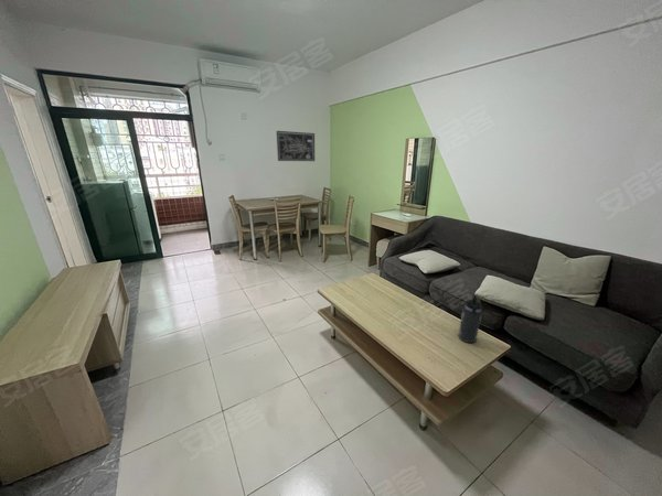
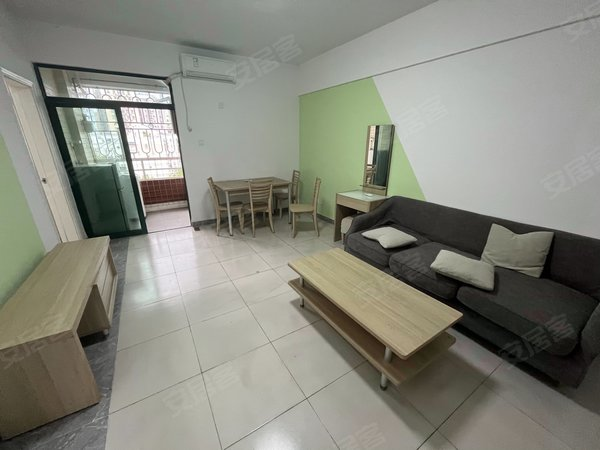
- wall art (296, 147)
- thermos bottle (471, 319)
